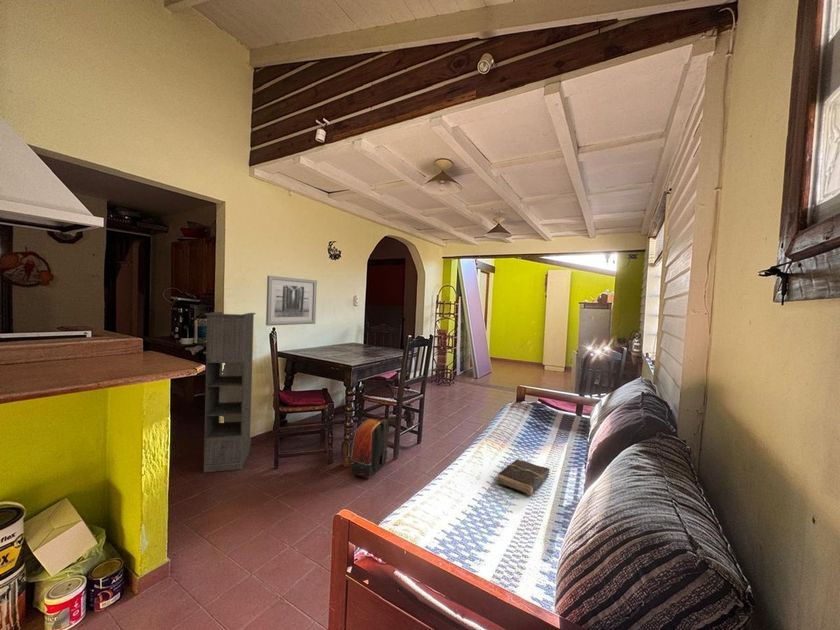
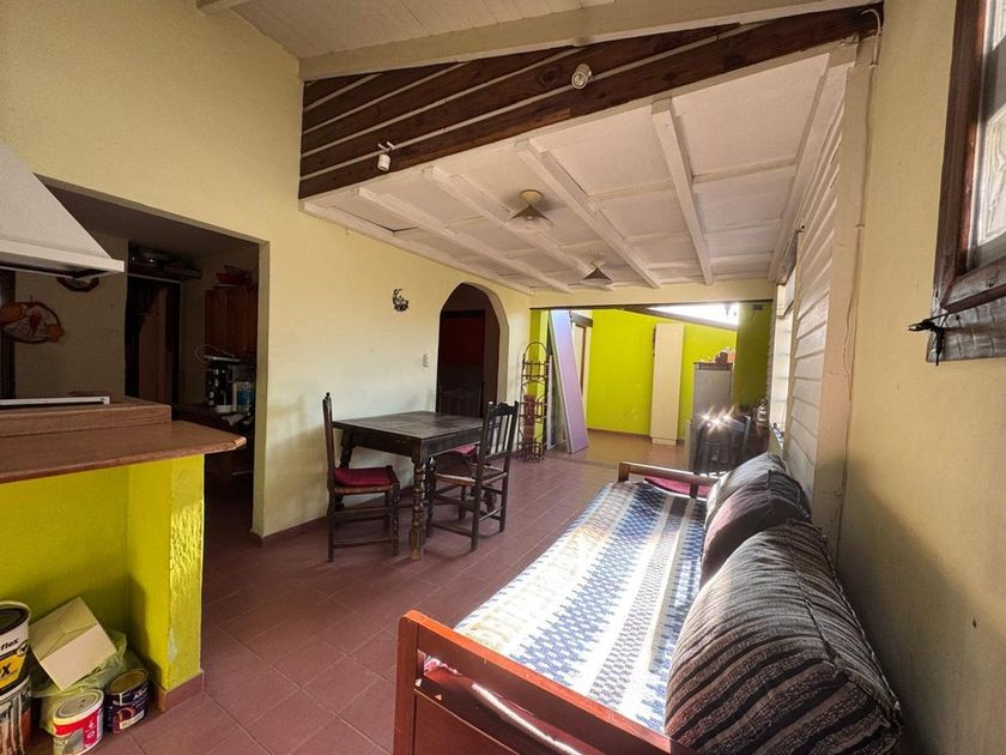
- wall art (293, 301)
- backpack (371, 443)
- book (523, 474)
- storage cabinet (229, 388)
